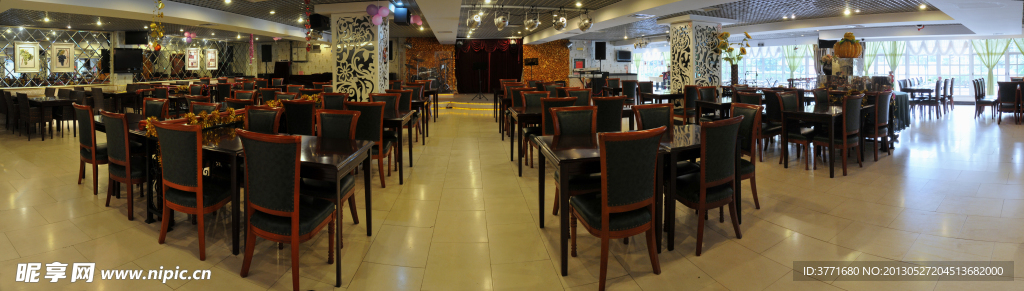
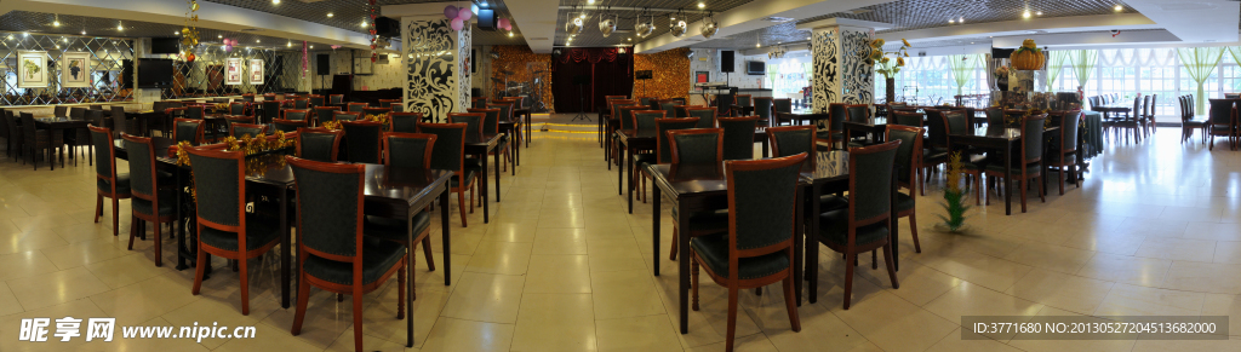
+ indoor plant (955, 190)
